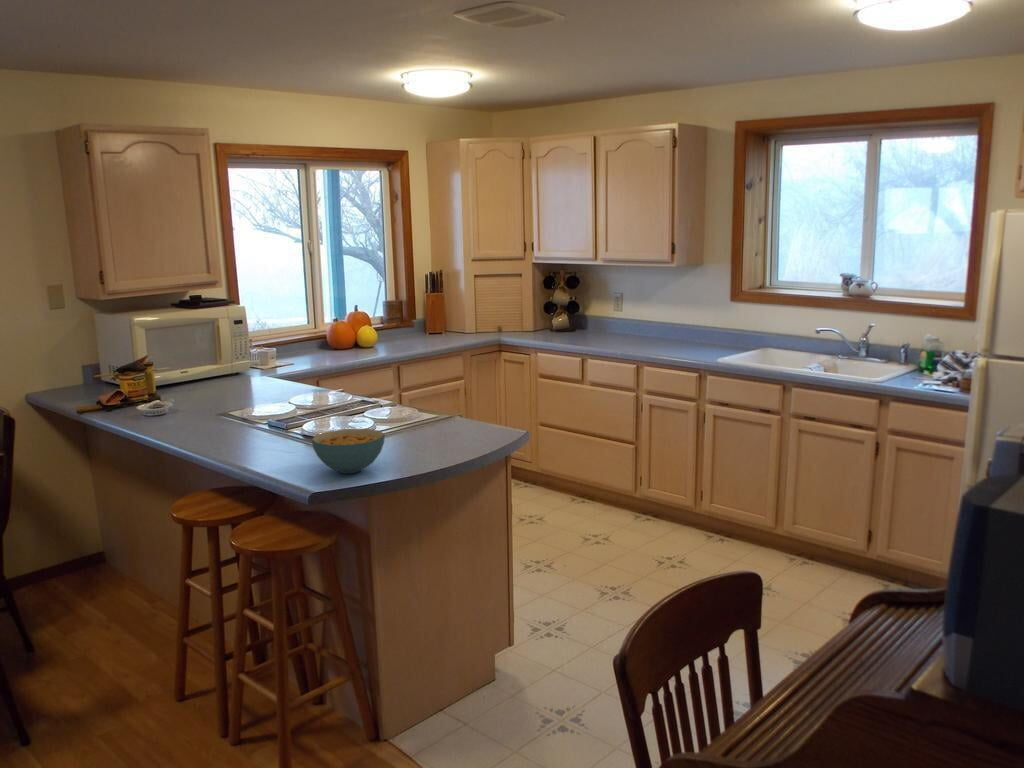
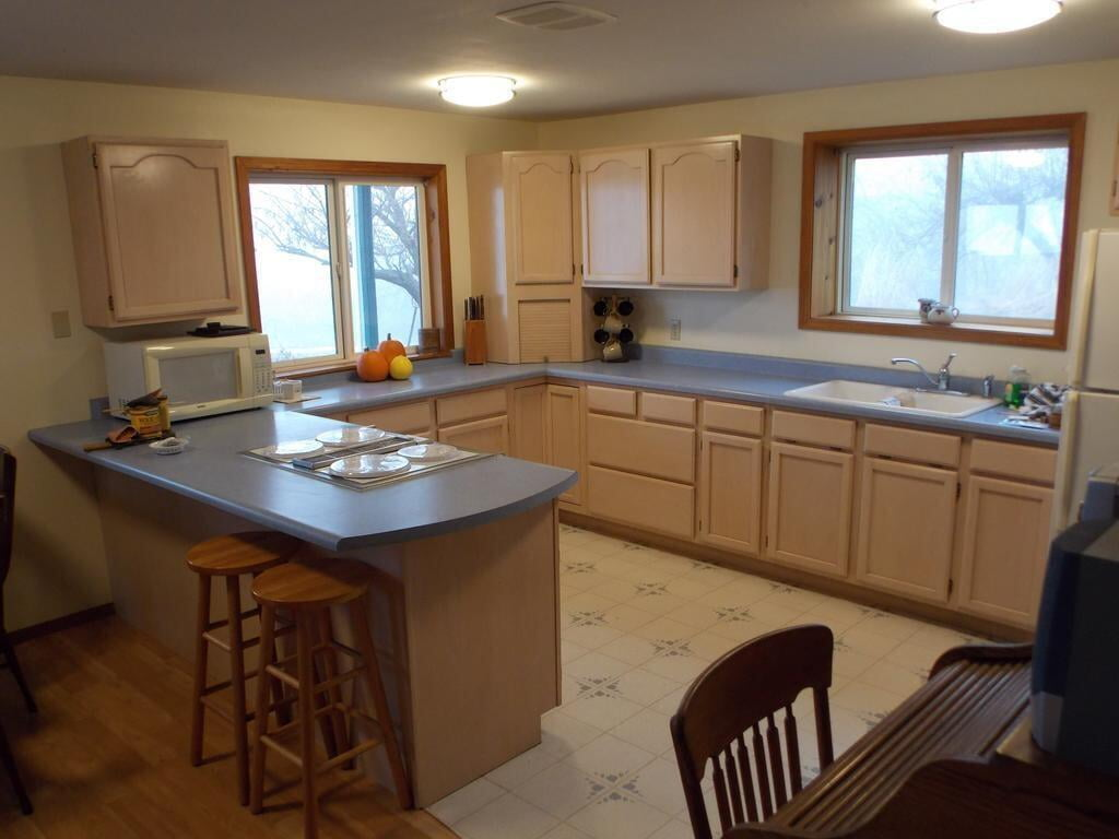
- cereal bowl (349, 453)
